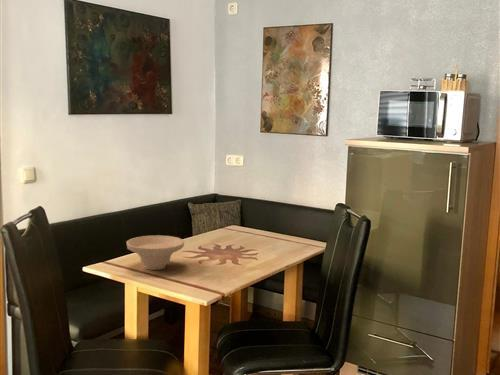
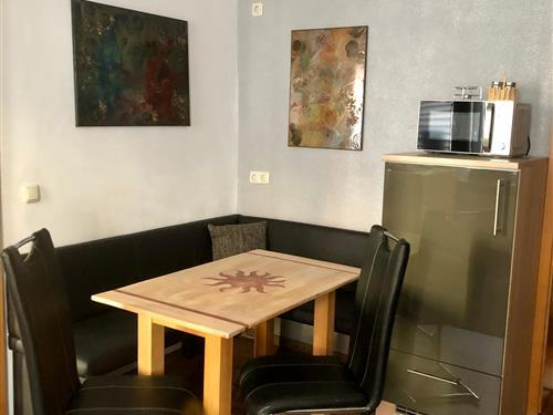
- bowl (155, 254)
